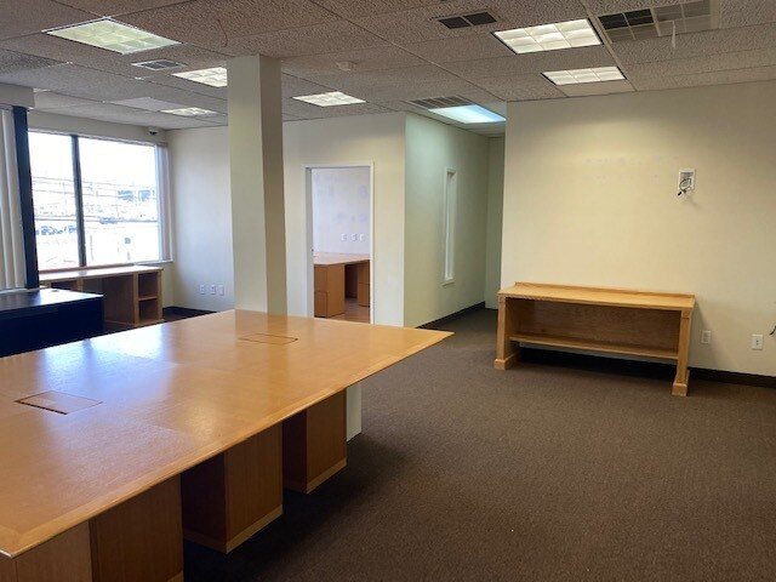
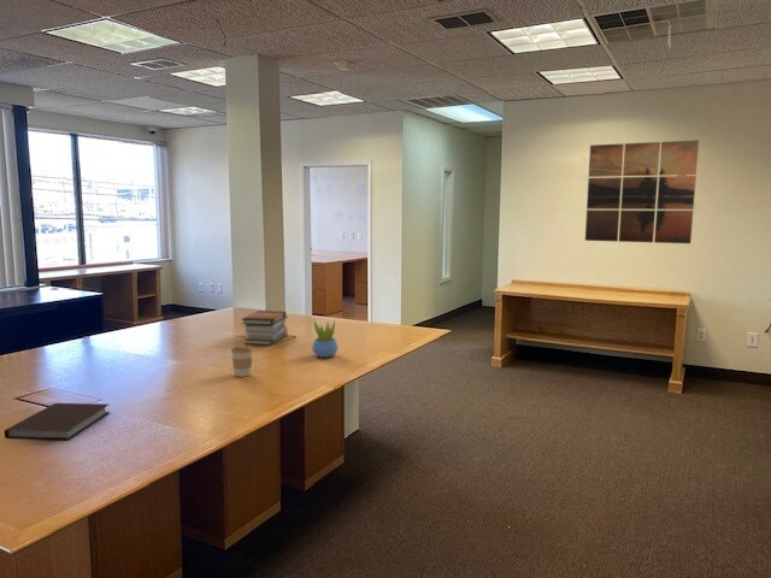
+ notebook (60, 420)
+ wall art (638, 193)
+ book stack (265, 326)
+ succulent plant (324, 336)
+ coffee cup (242, 360)
